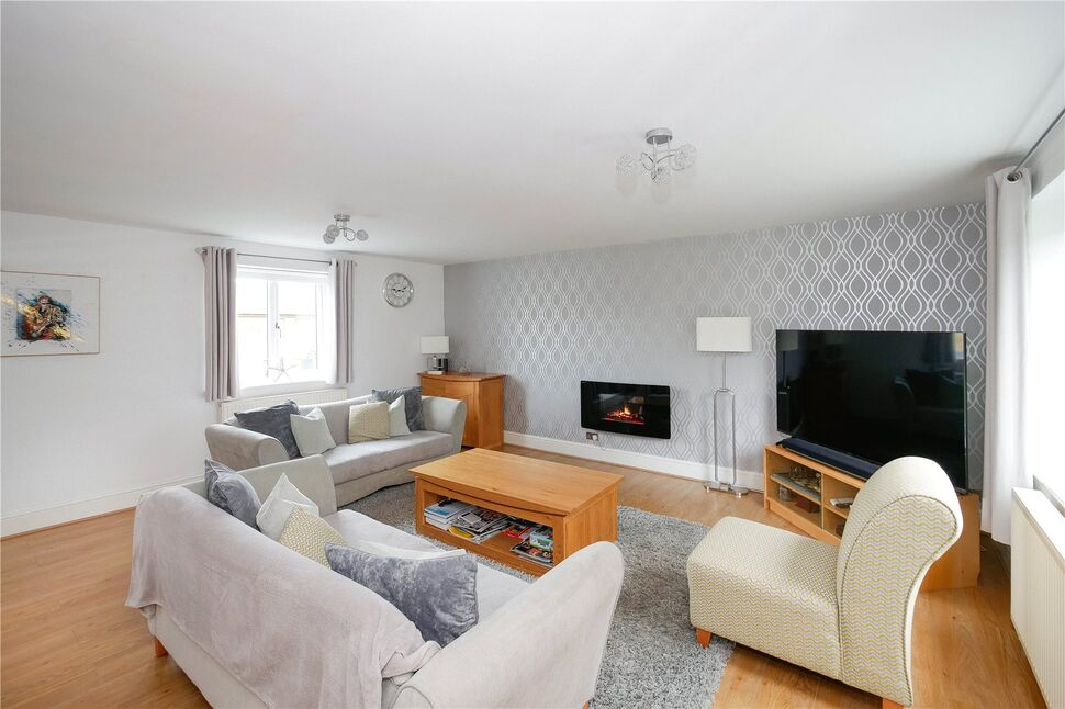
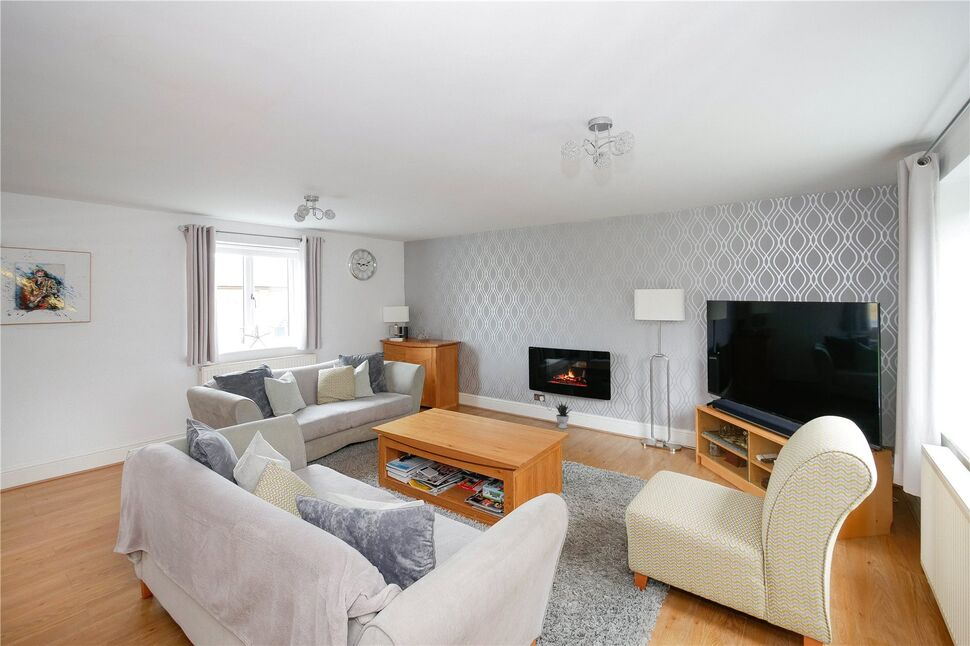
+ potted plant (561, 414)
